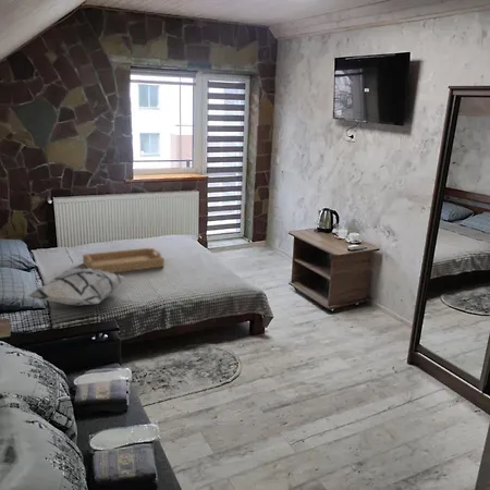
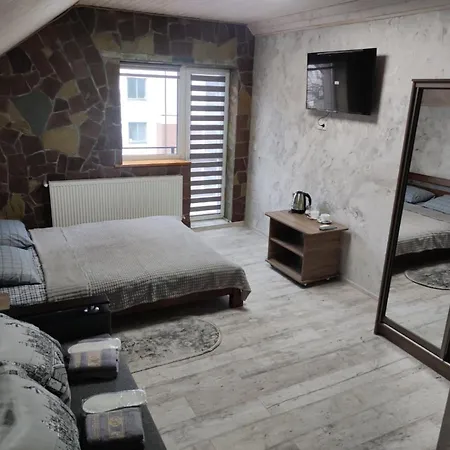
- decorative pillow (79, 286)
- serving tray (123, 259)
